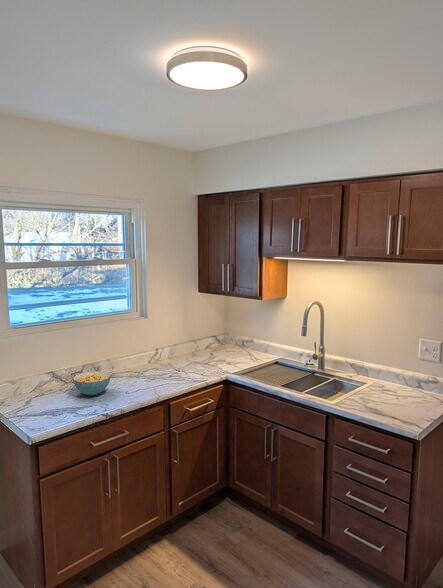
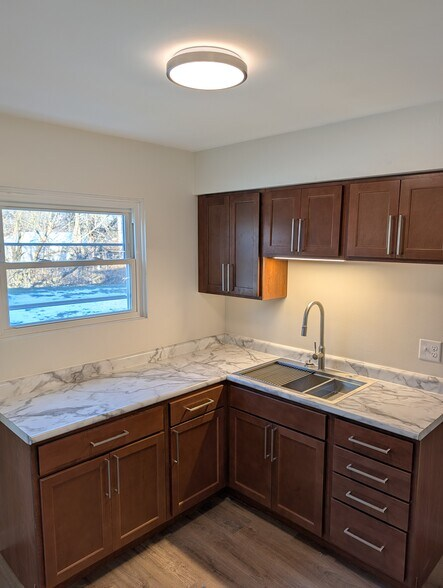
- cereal bowl (92, 385)
